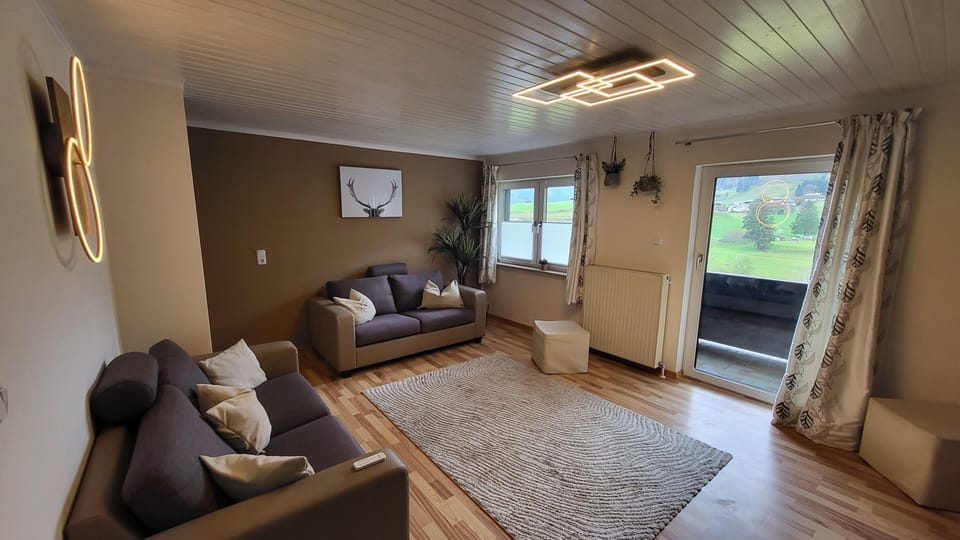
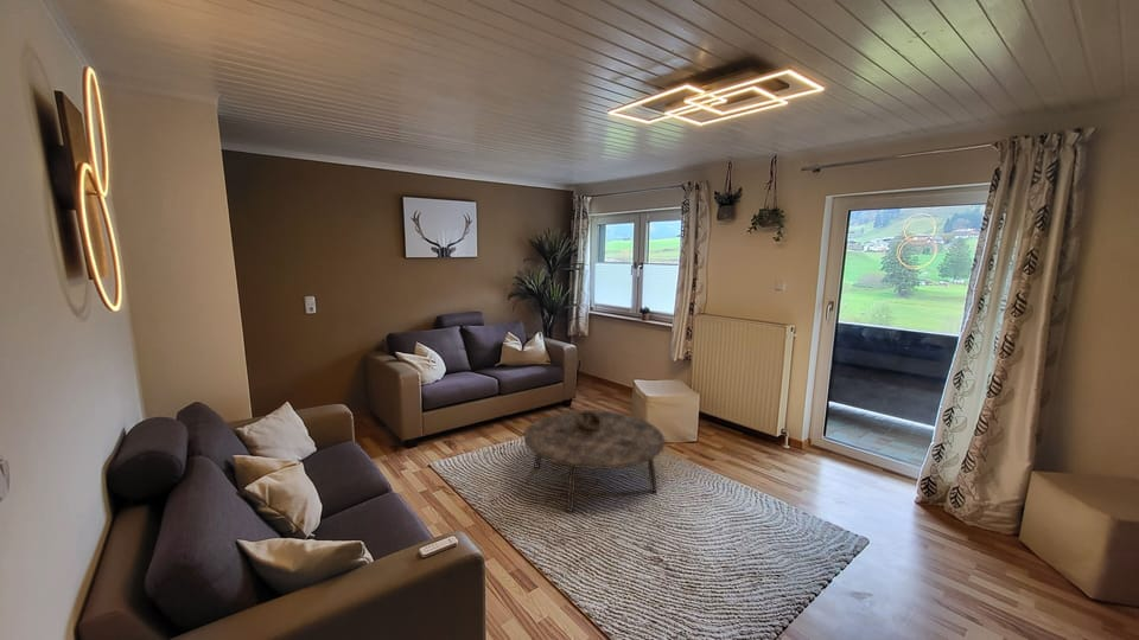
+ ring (588, 421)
+ coffee table (592, 455)
